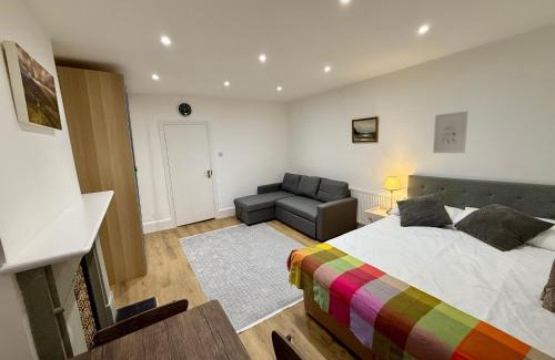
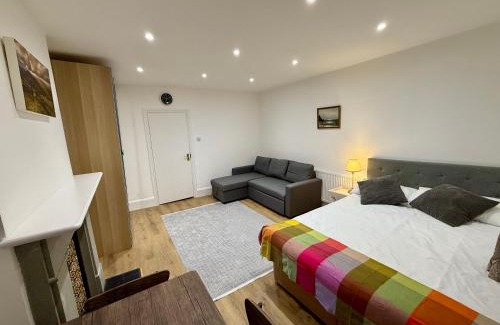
- wall art (448, 133)
